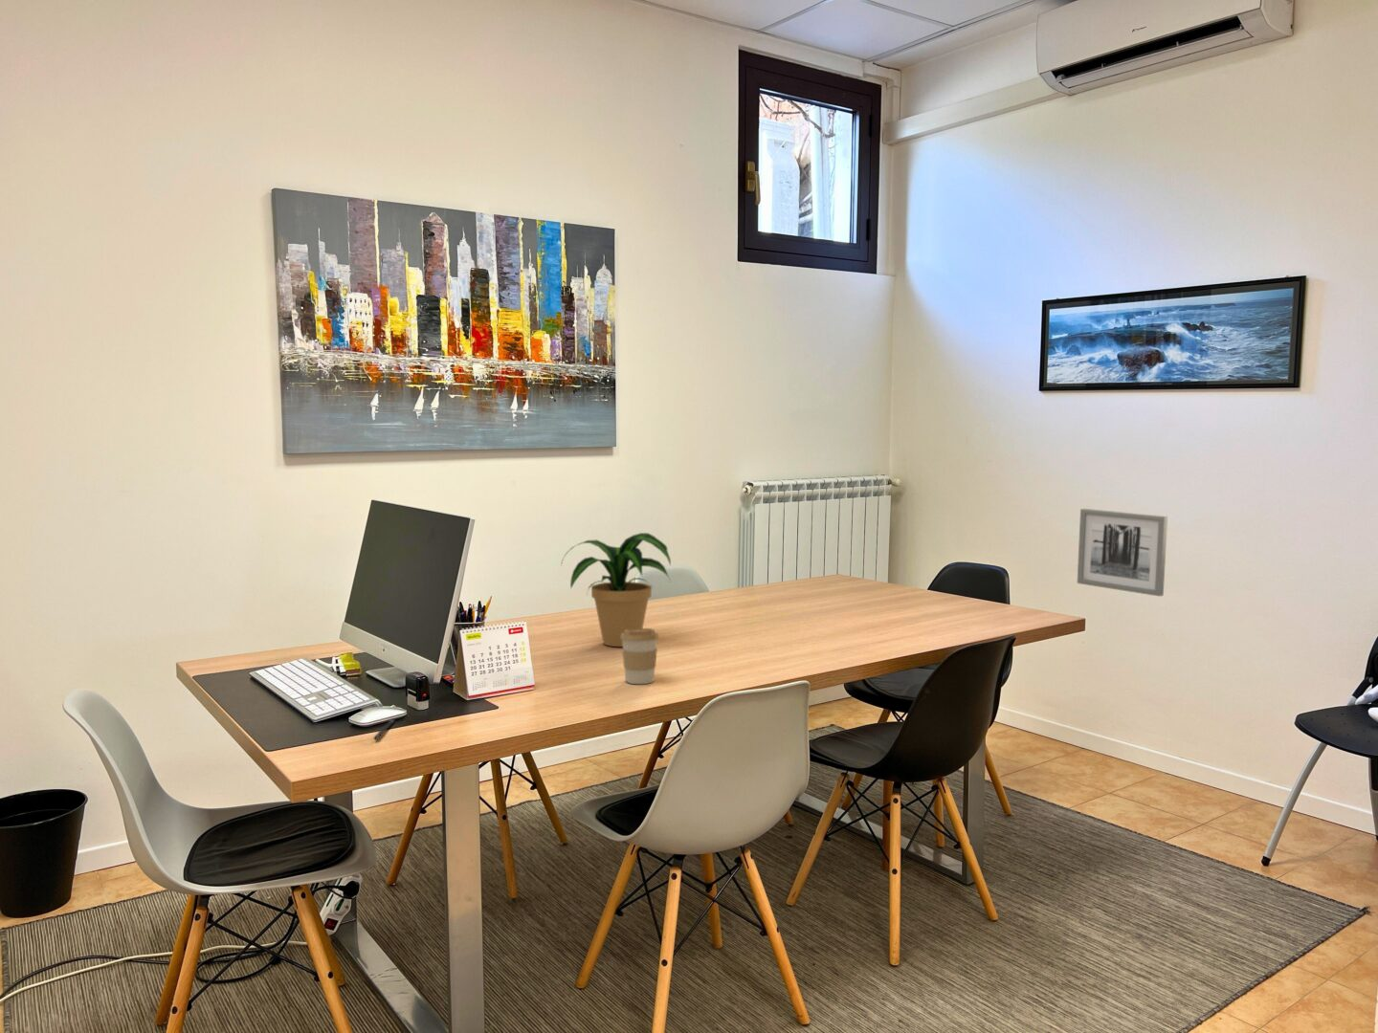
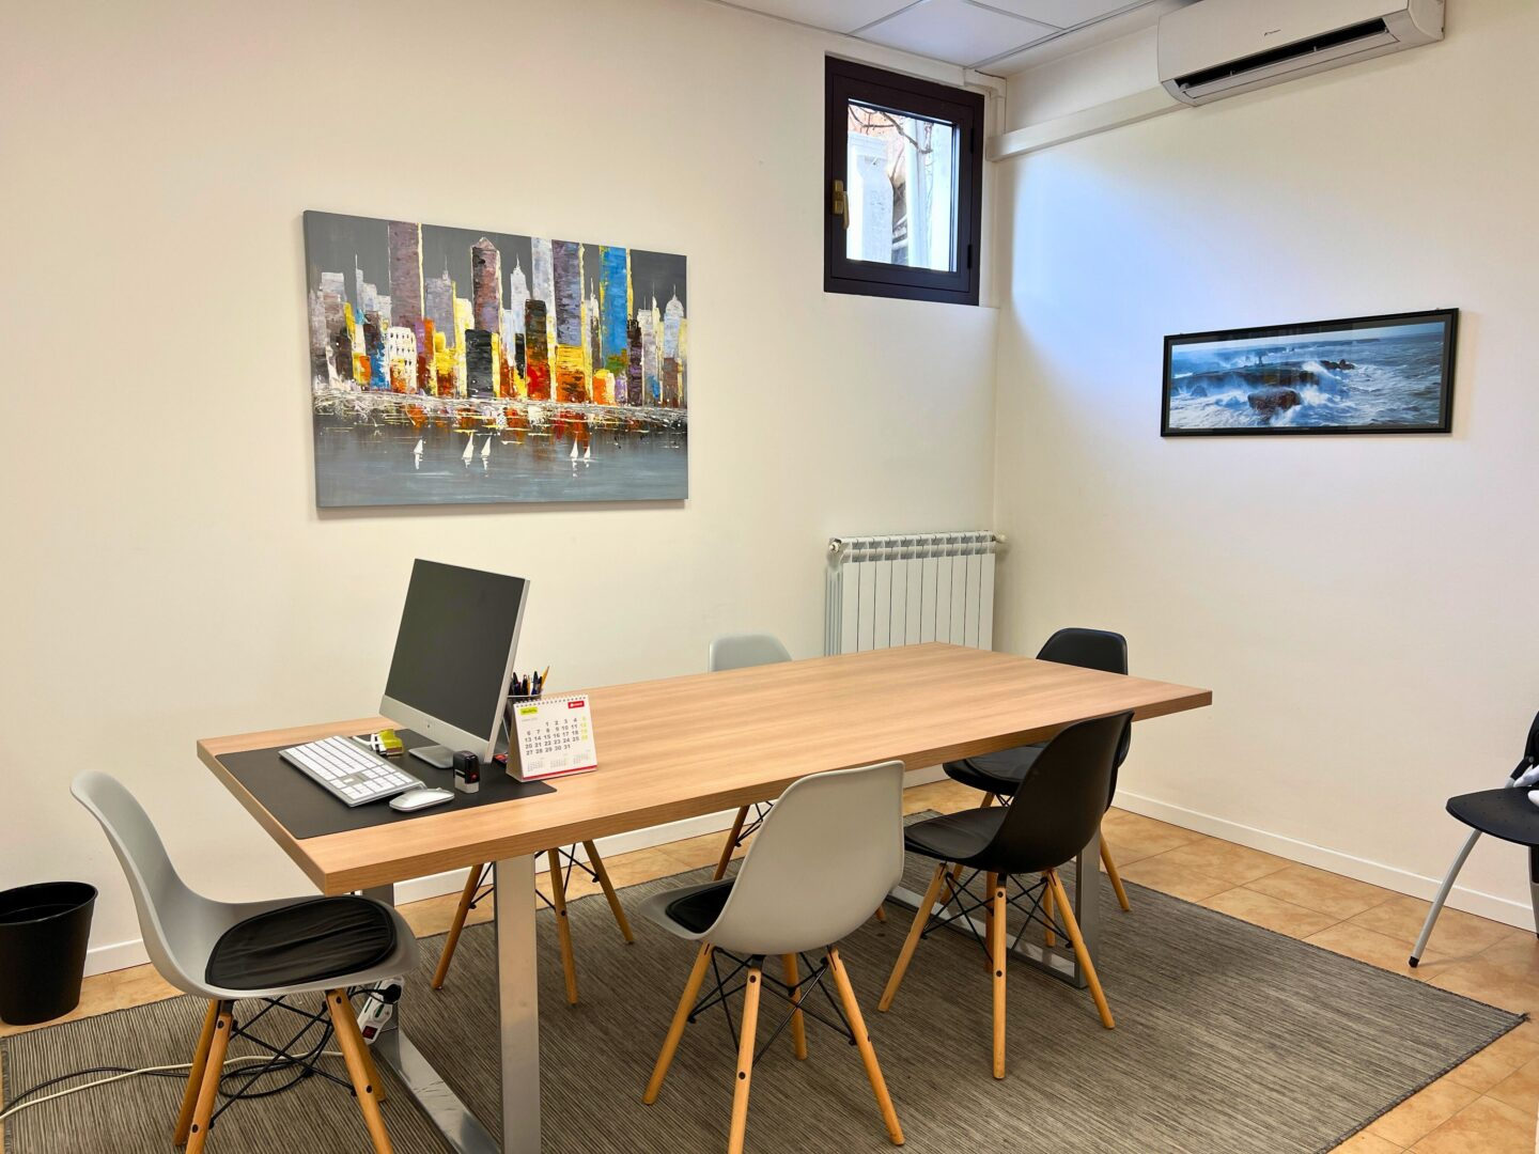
- wall art (1121, 551)
- potted plant (622, 588)
- coffee cup (639, 654)
- pen (385, 728)
